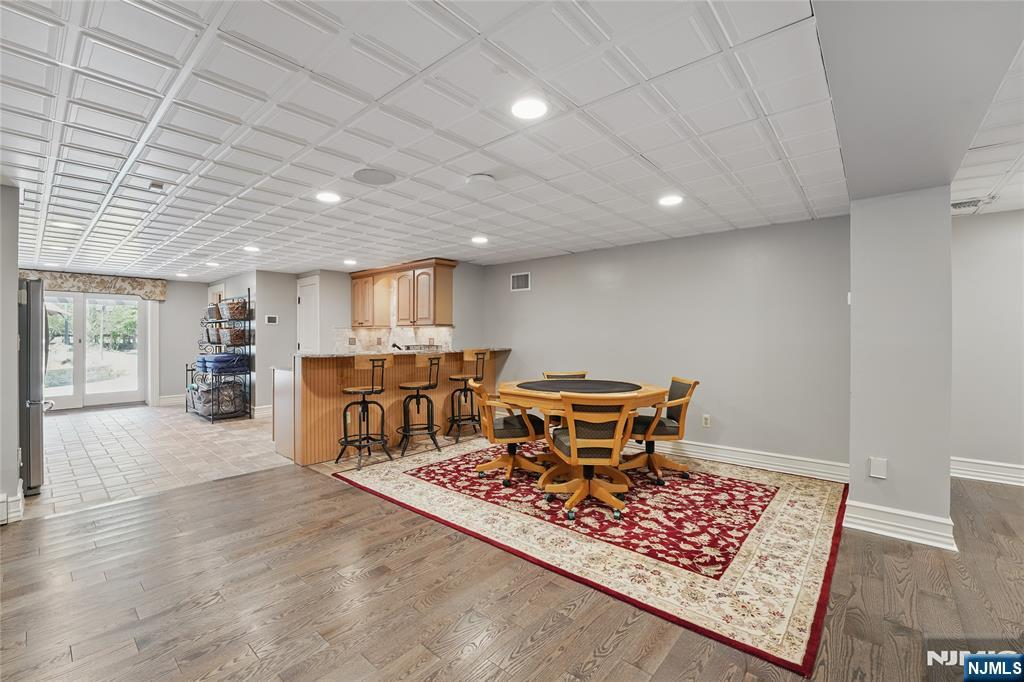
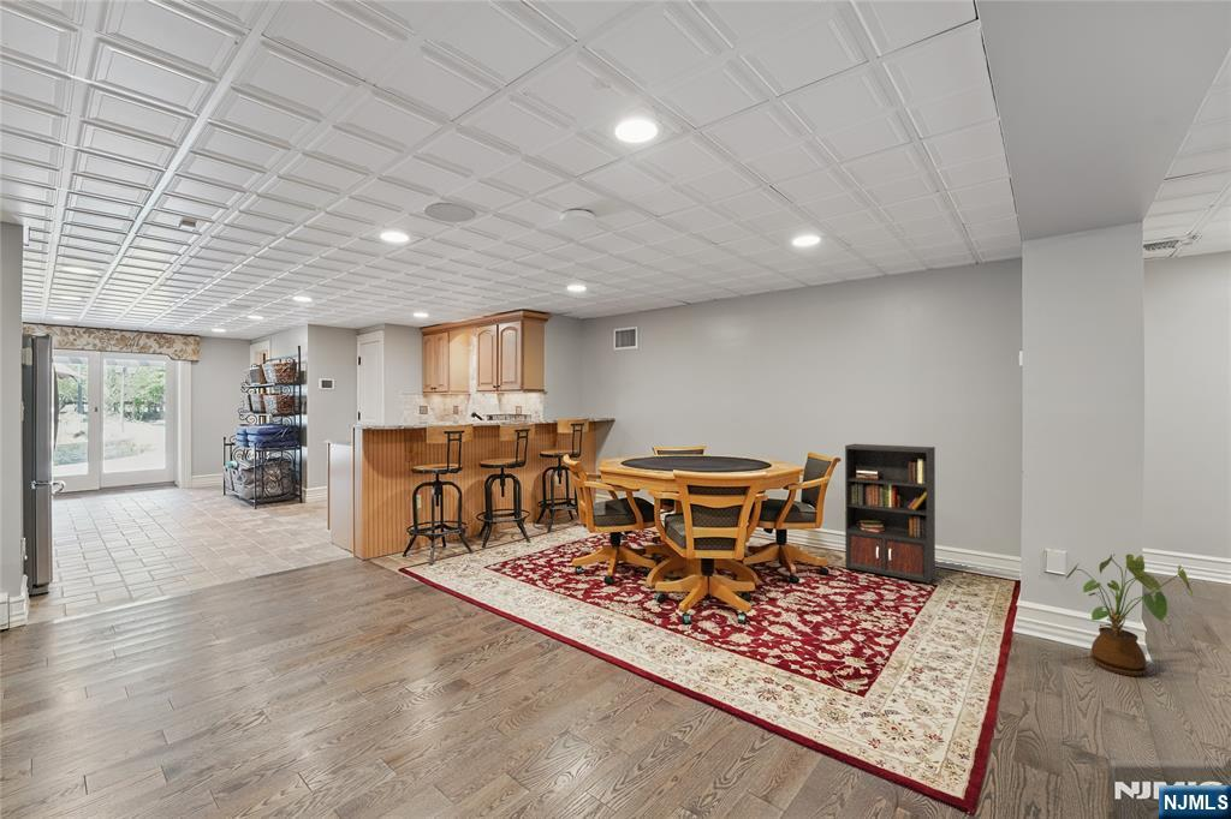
+ house plant (1126, 614)
+ bookcase (904, 509)
